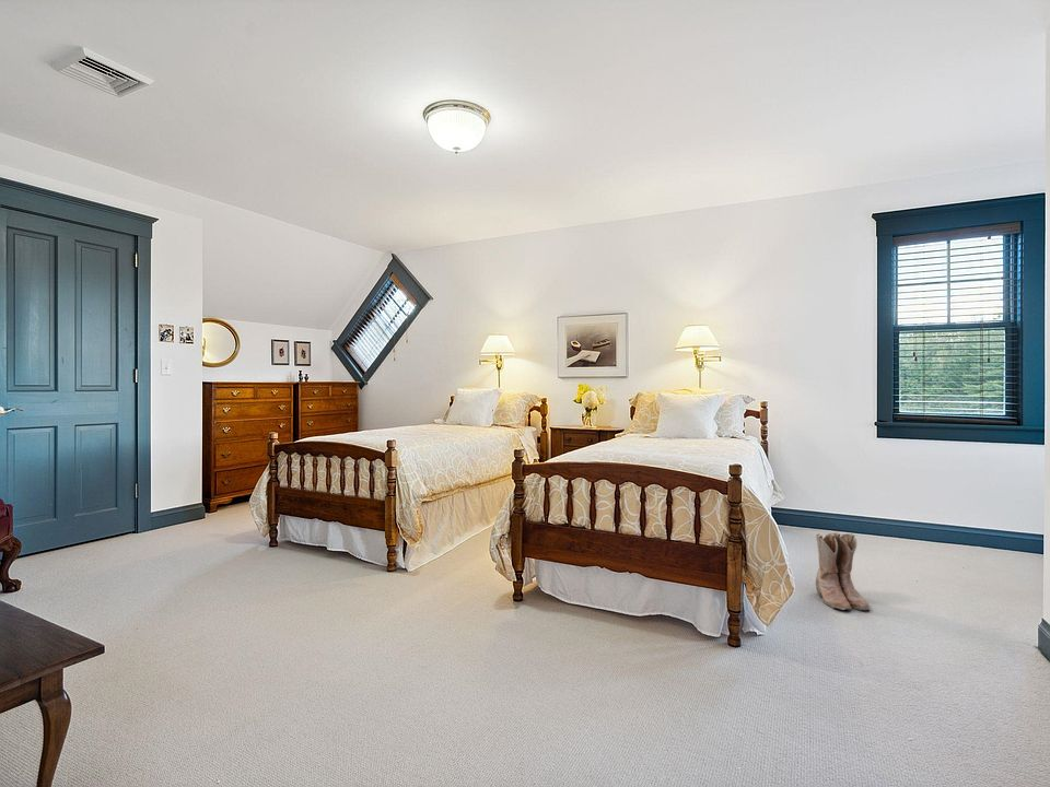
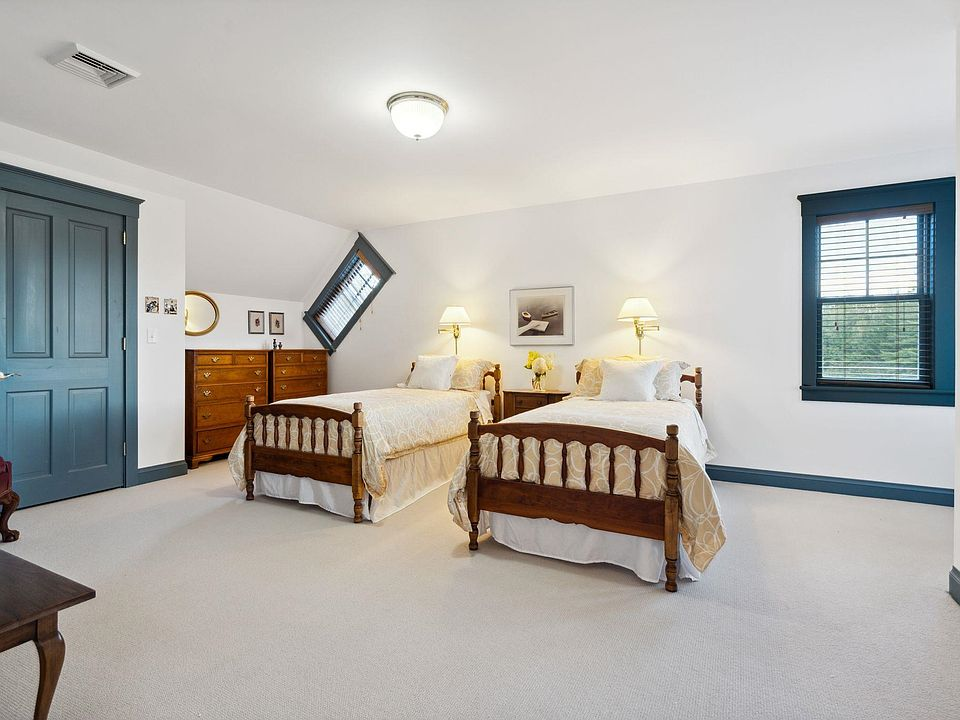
- boots (841, 567)
